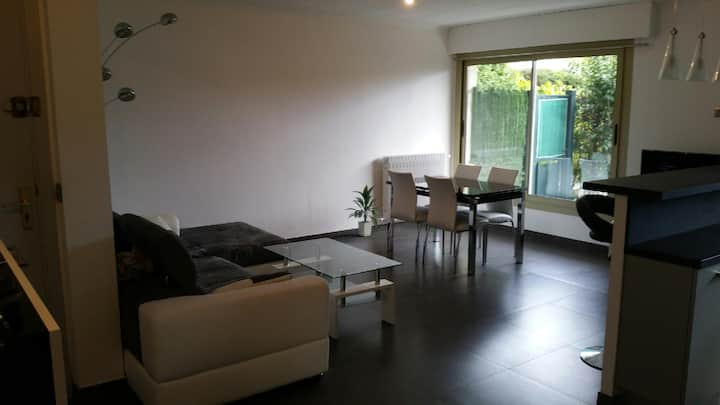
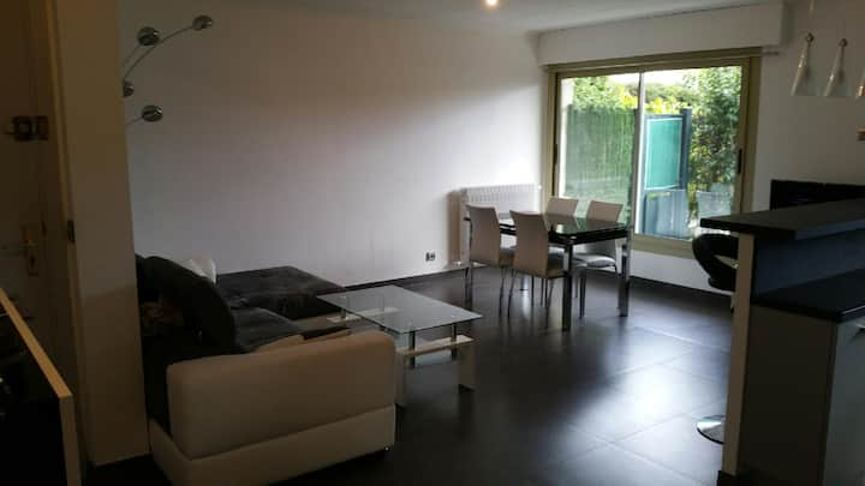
- indoor plant (365, 210)
